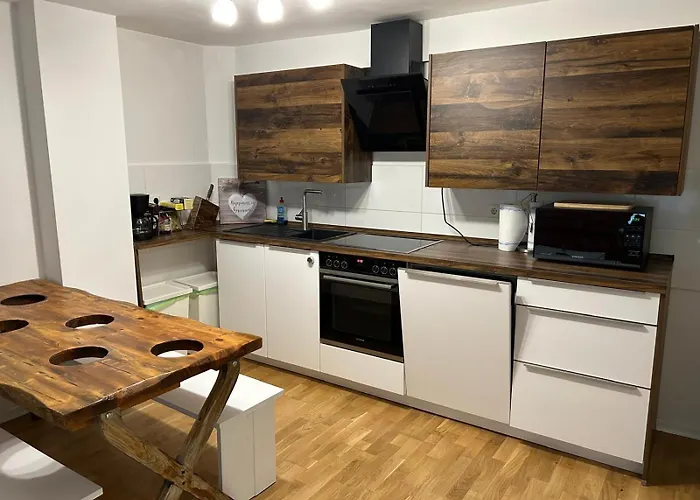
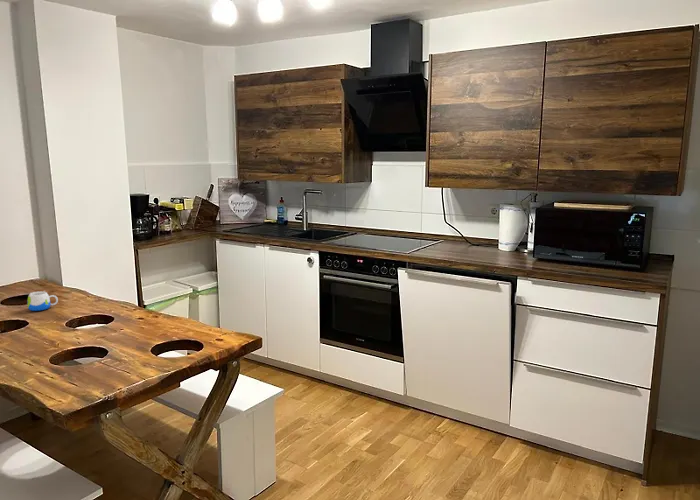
+ mug (42, 299)
